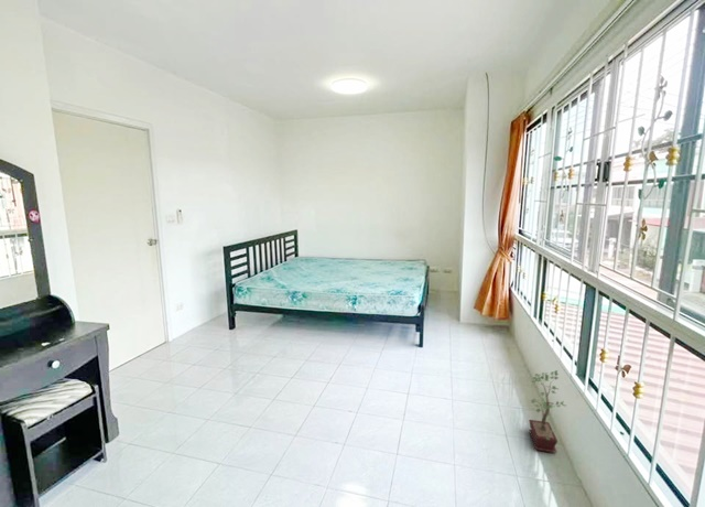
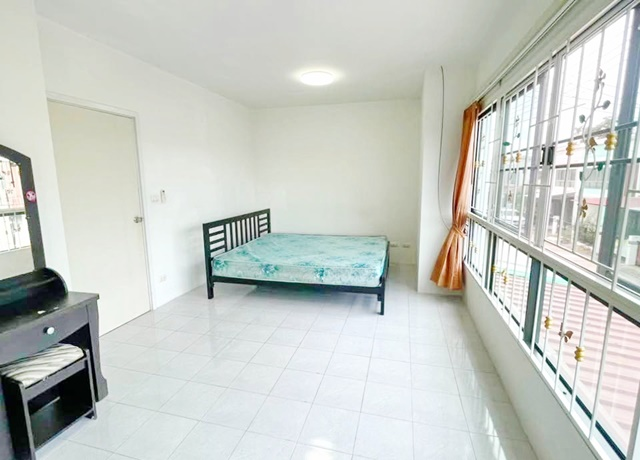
- potted plant (542, 409)
